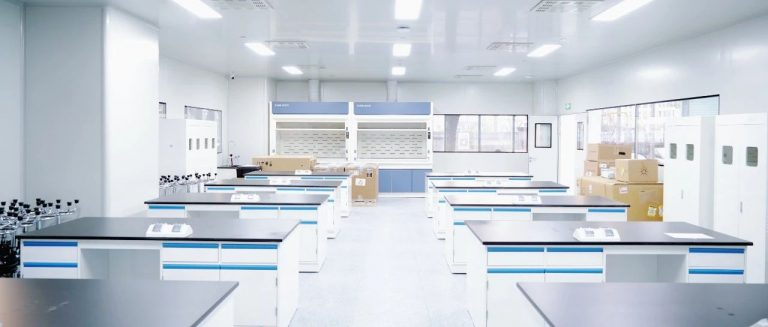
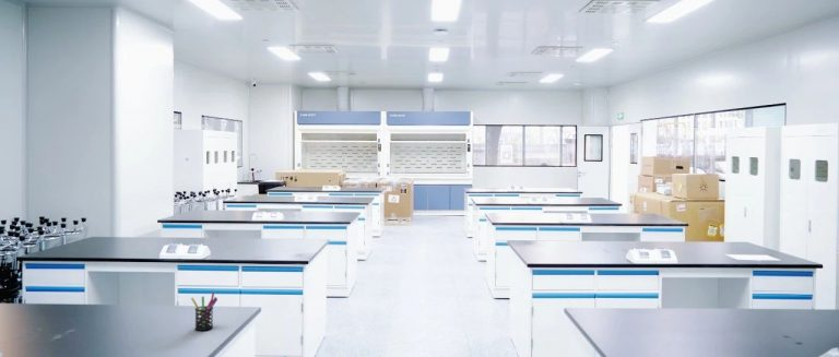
+ pen holder (204, 310)
